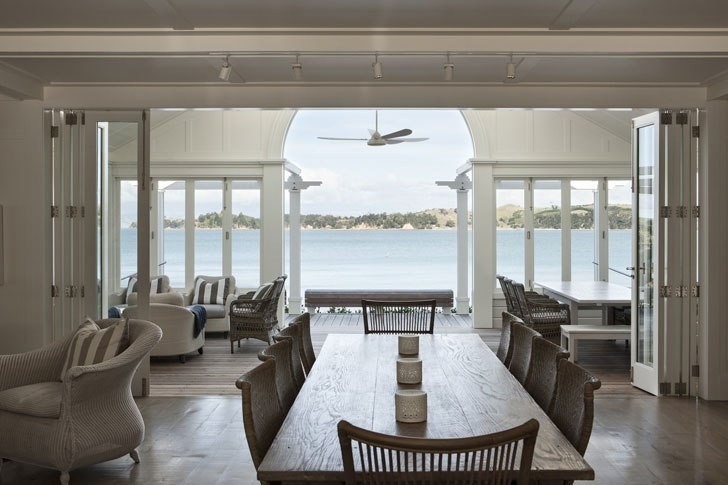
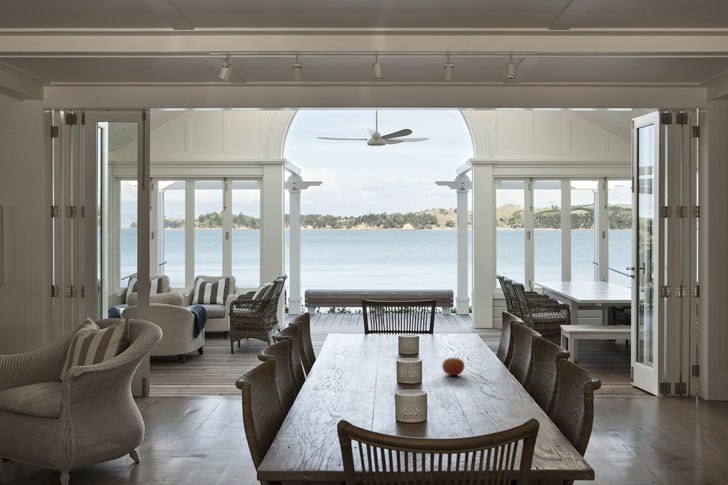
+ fruit (453, 366)
